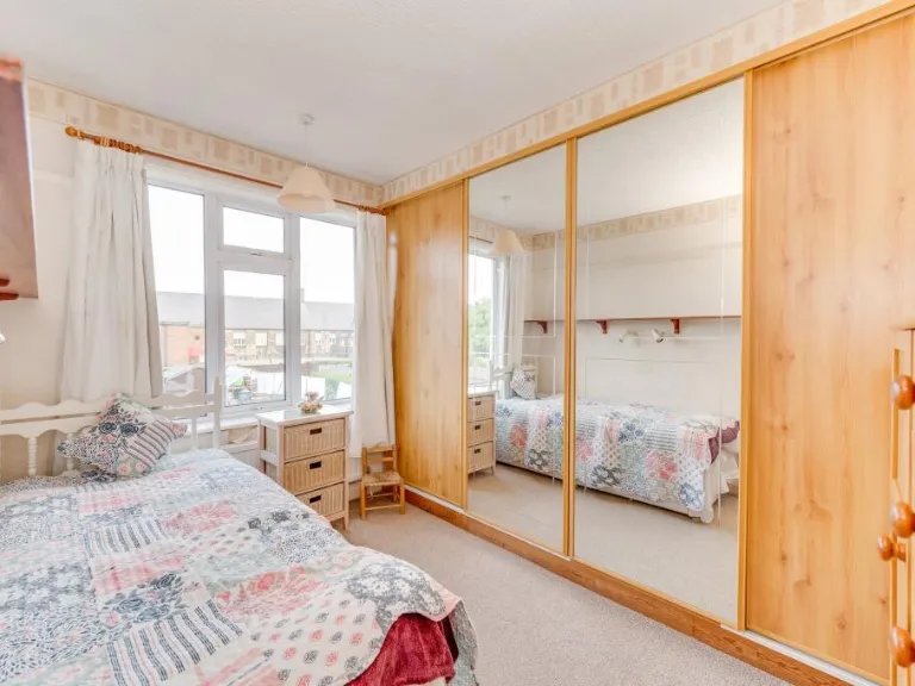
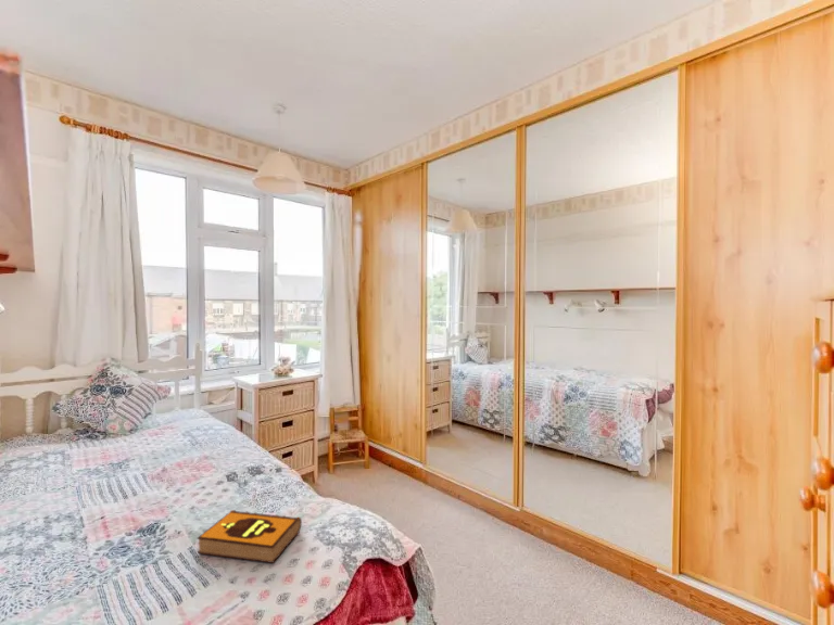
+ hardback book (252, 533)
